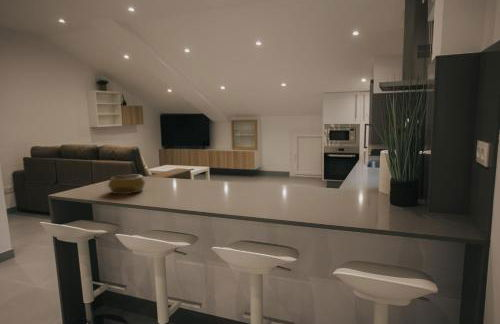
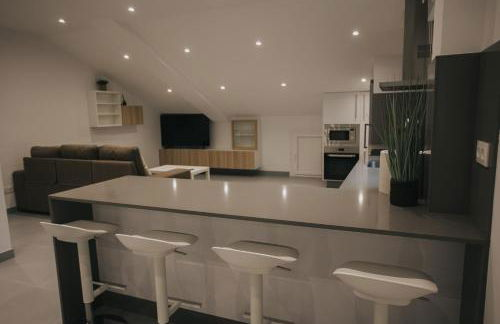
- decorative bowl (127, 184)
